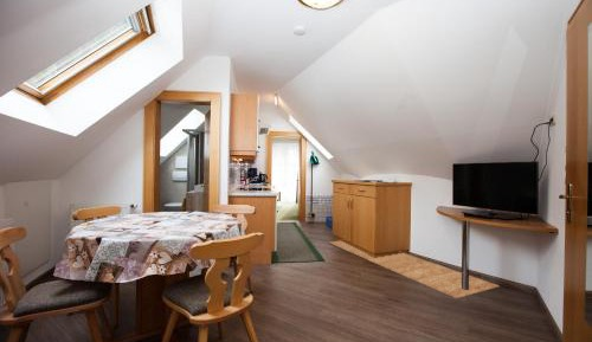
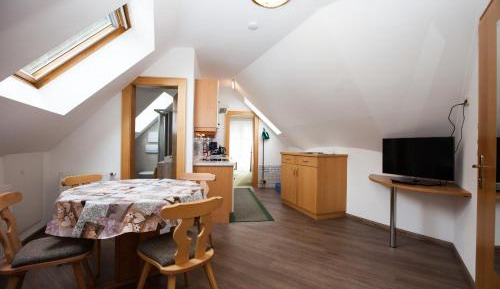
- rug (393, 258)
